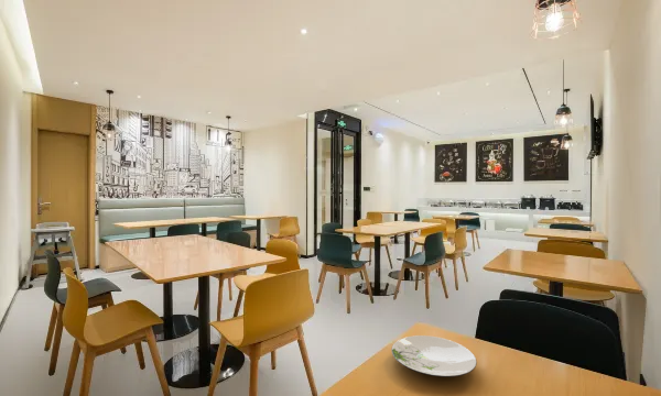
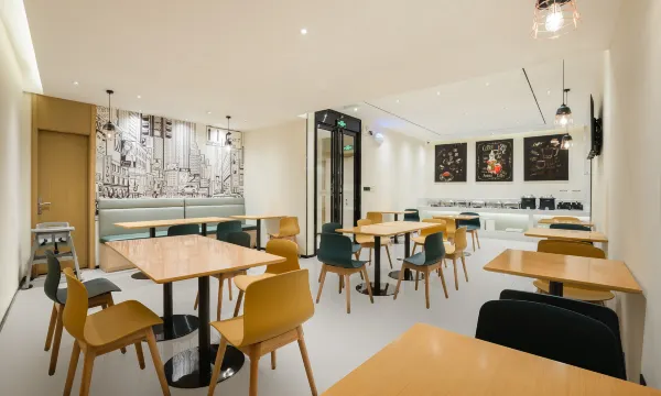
- plate (432, 358)
